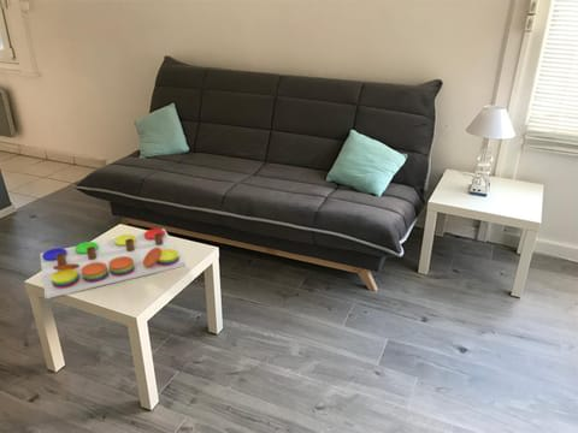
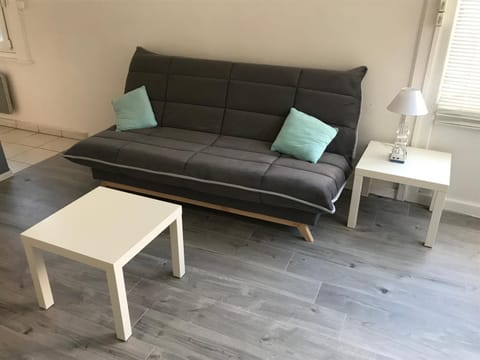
- board game (111, 253)
